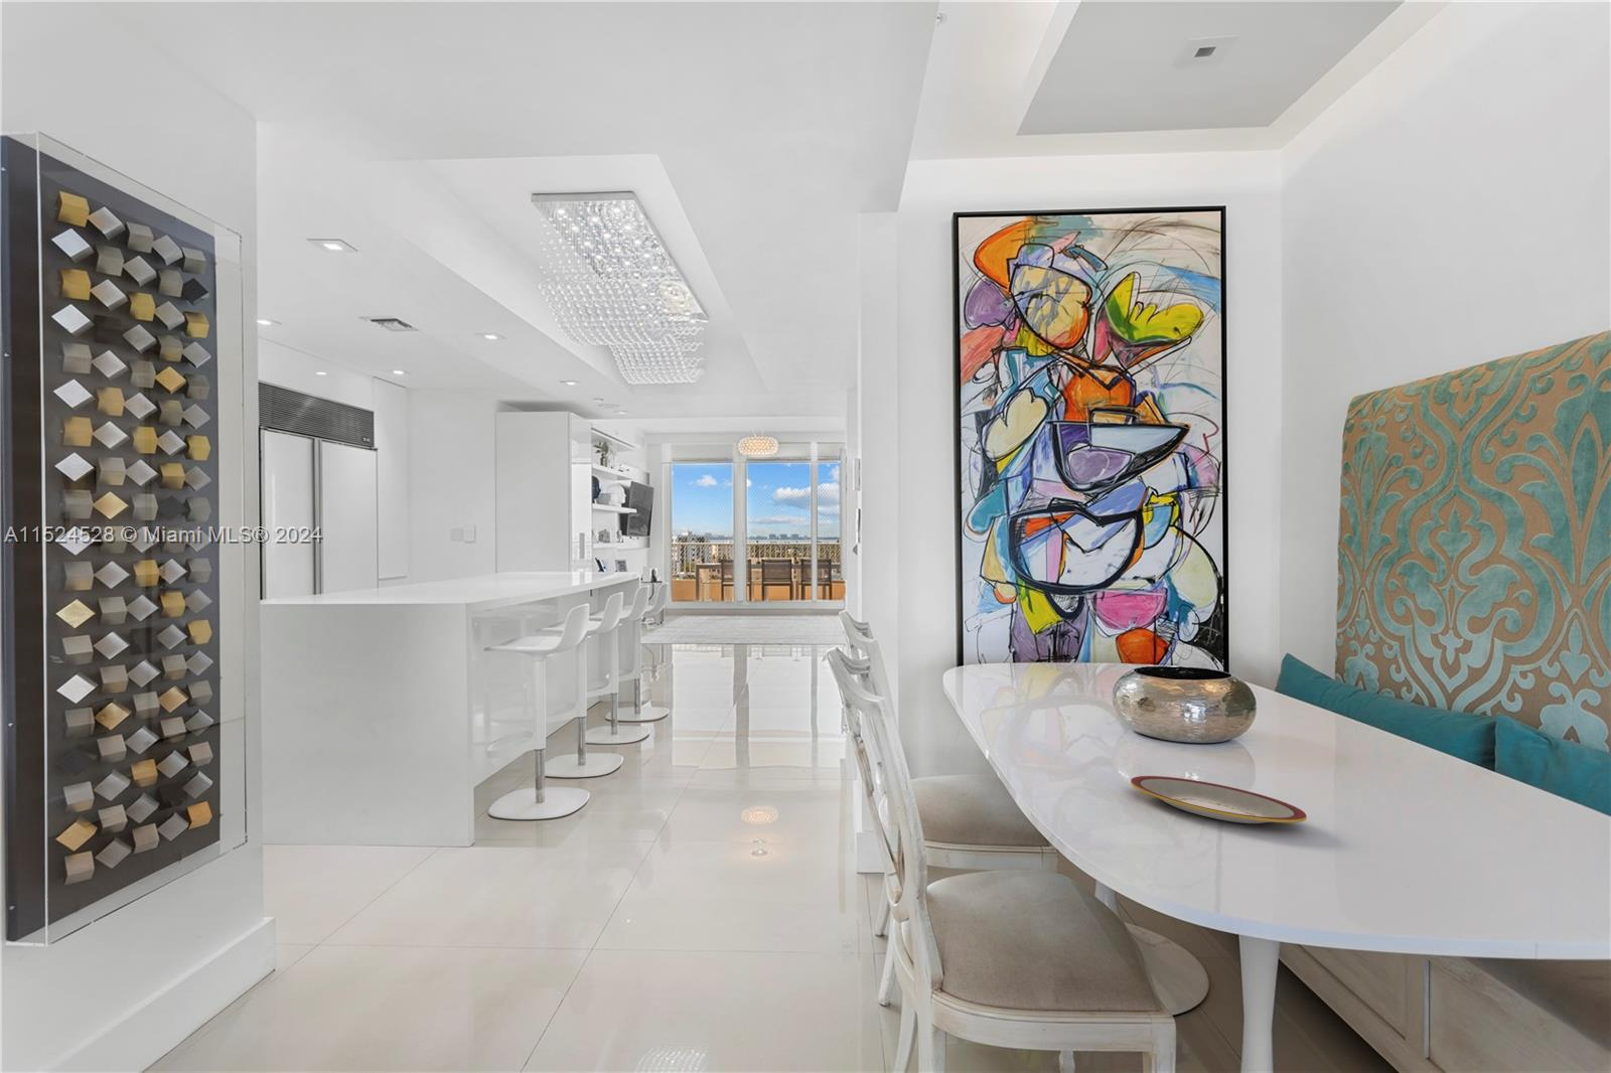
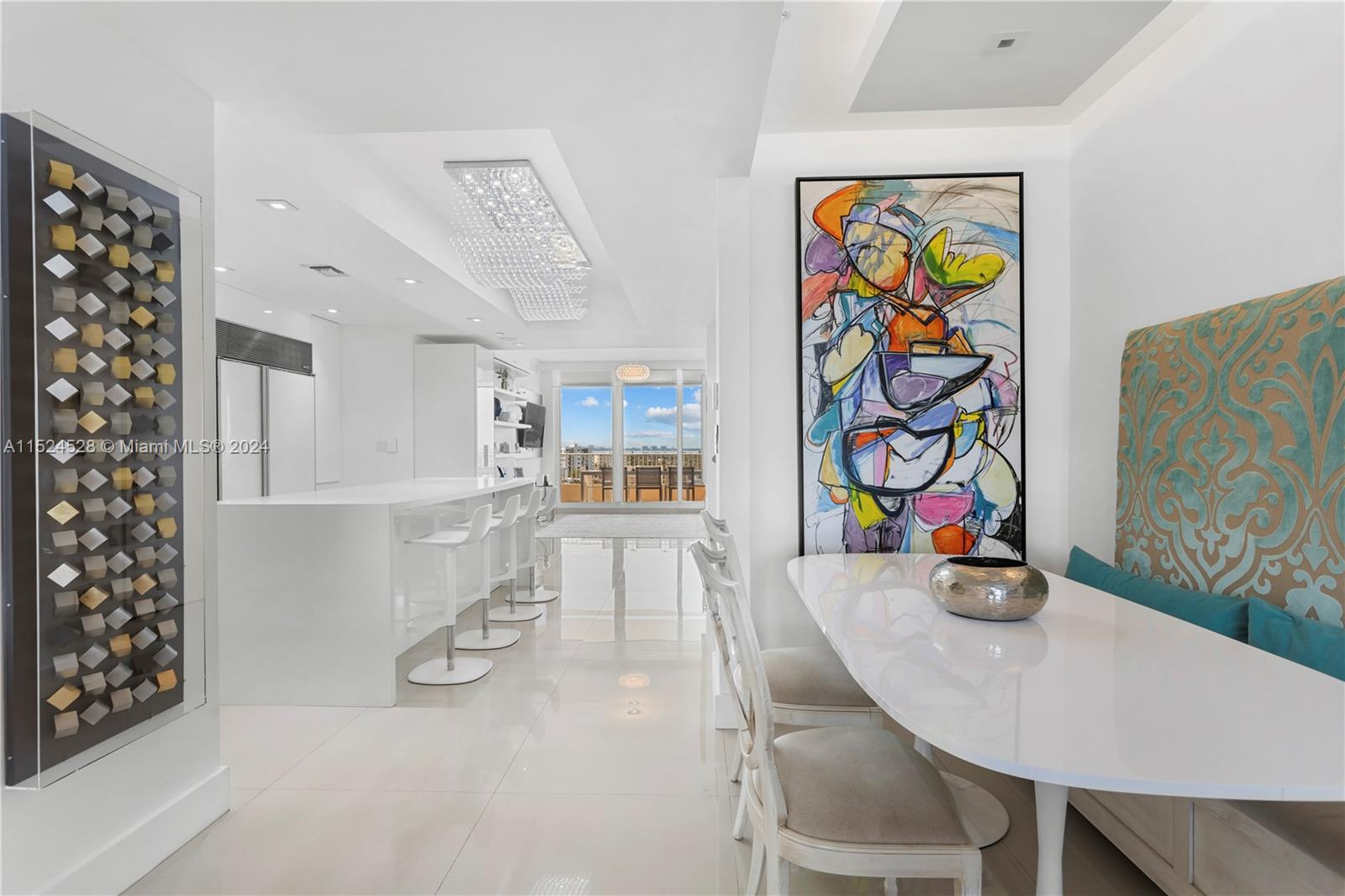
- plate (1212, 804)
